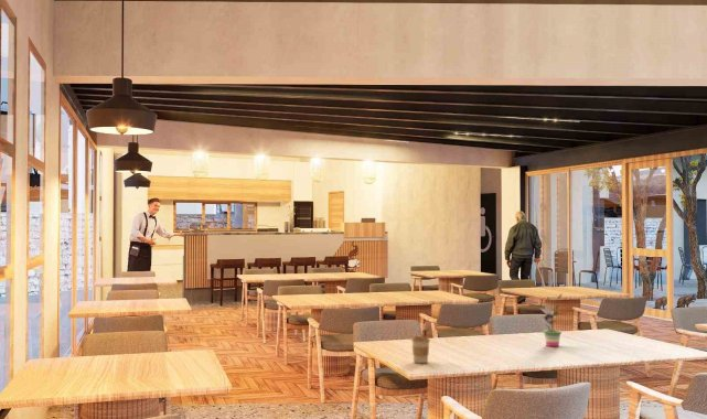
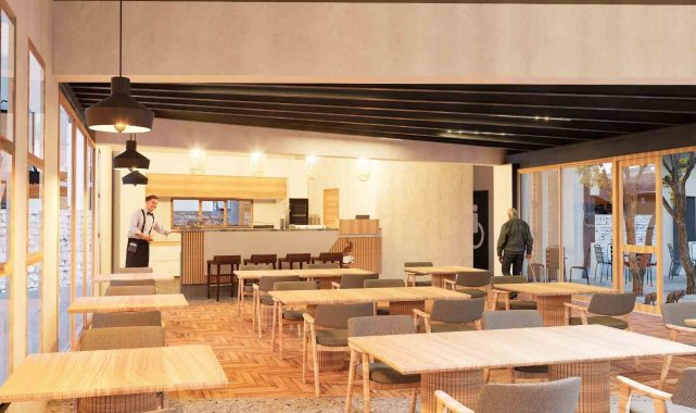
- coffee cup (420, 348)
- potted plant (548, 319)
